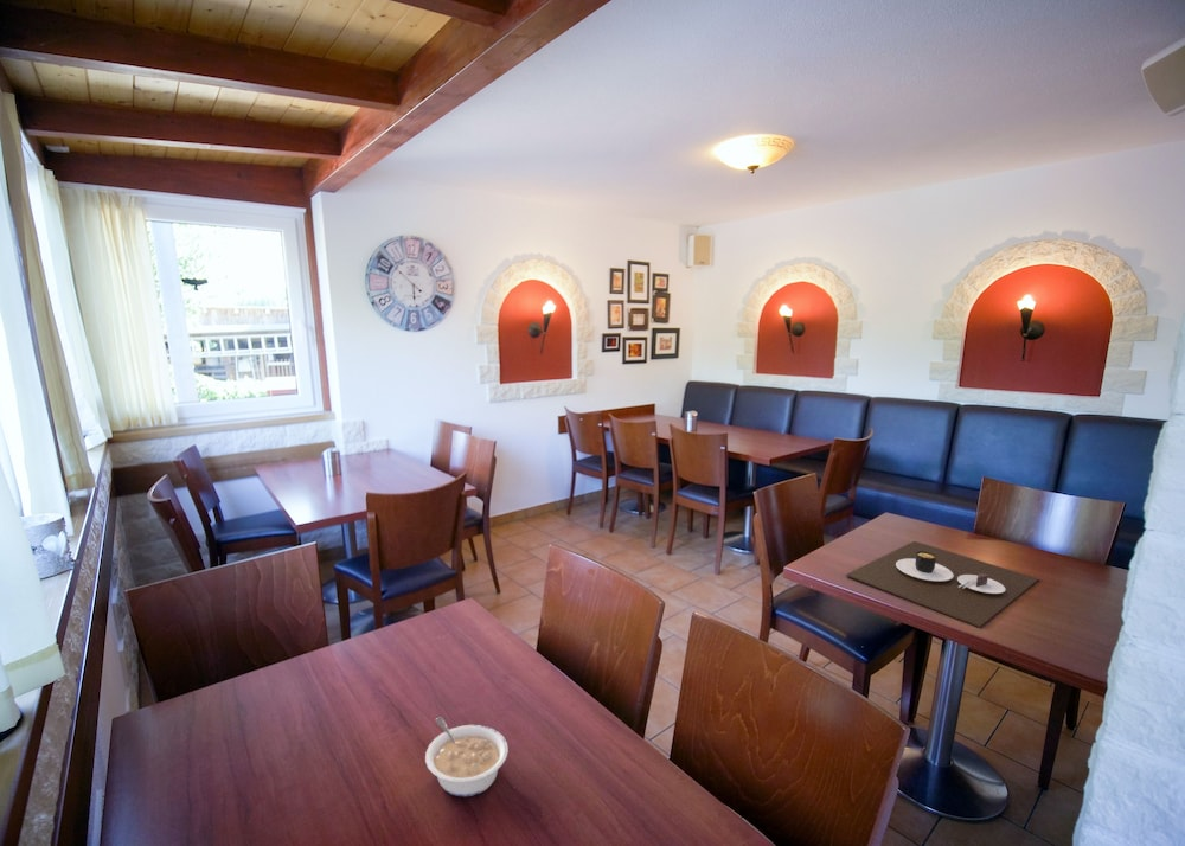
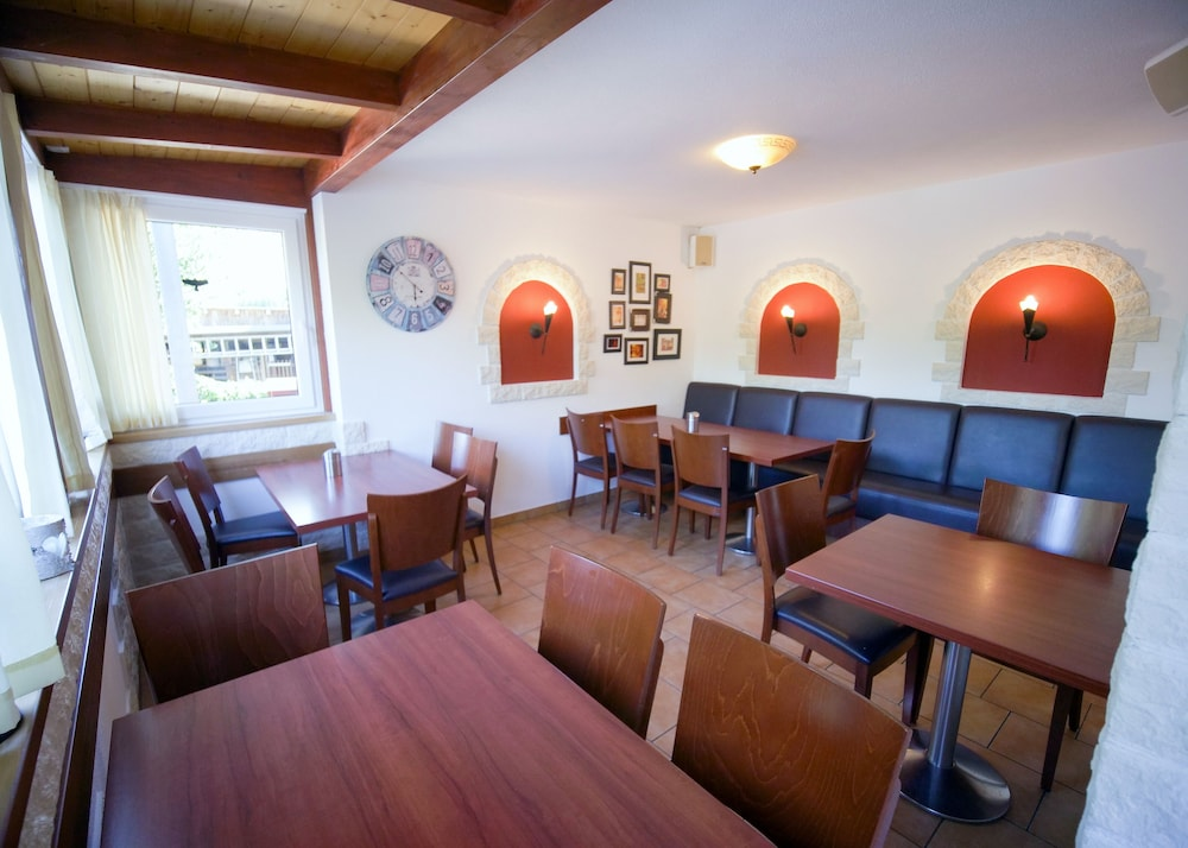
- place mat (942, 568)
- legume (463, 760)
